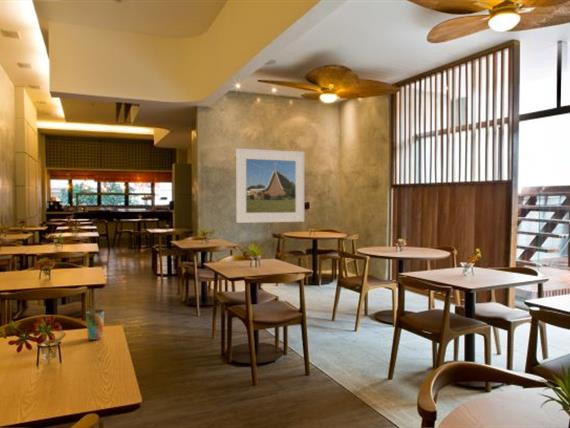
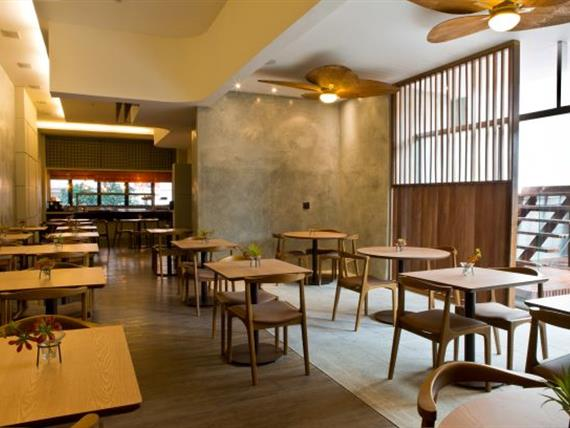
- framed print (271, 186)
- cup (95, 324)
